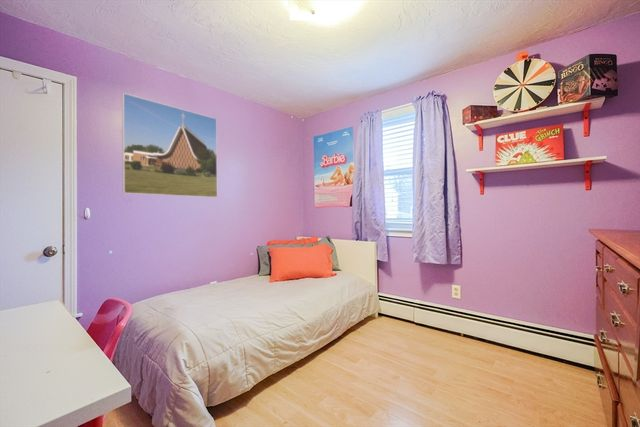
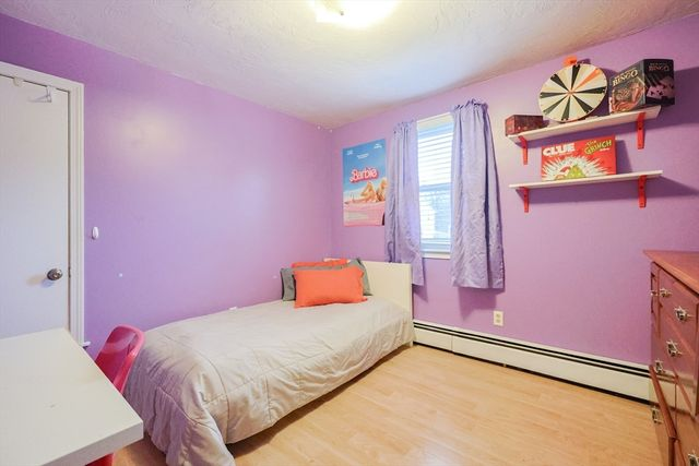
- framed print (175, 151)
